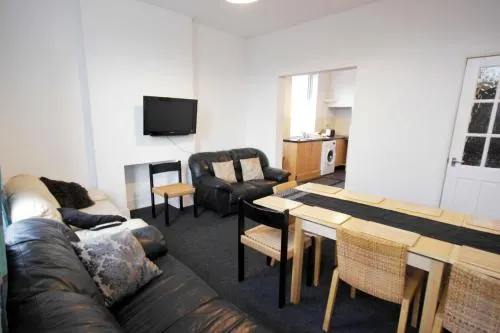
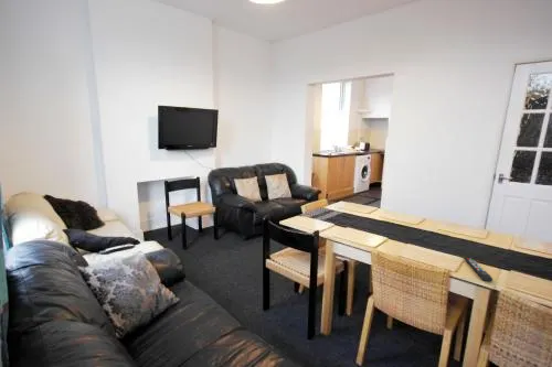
+ remote control (477, 268)
